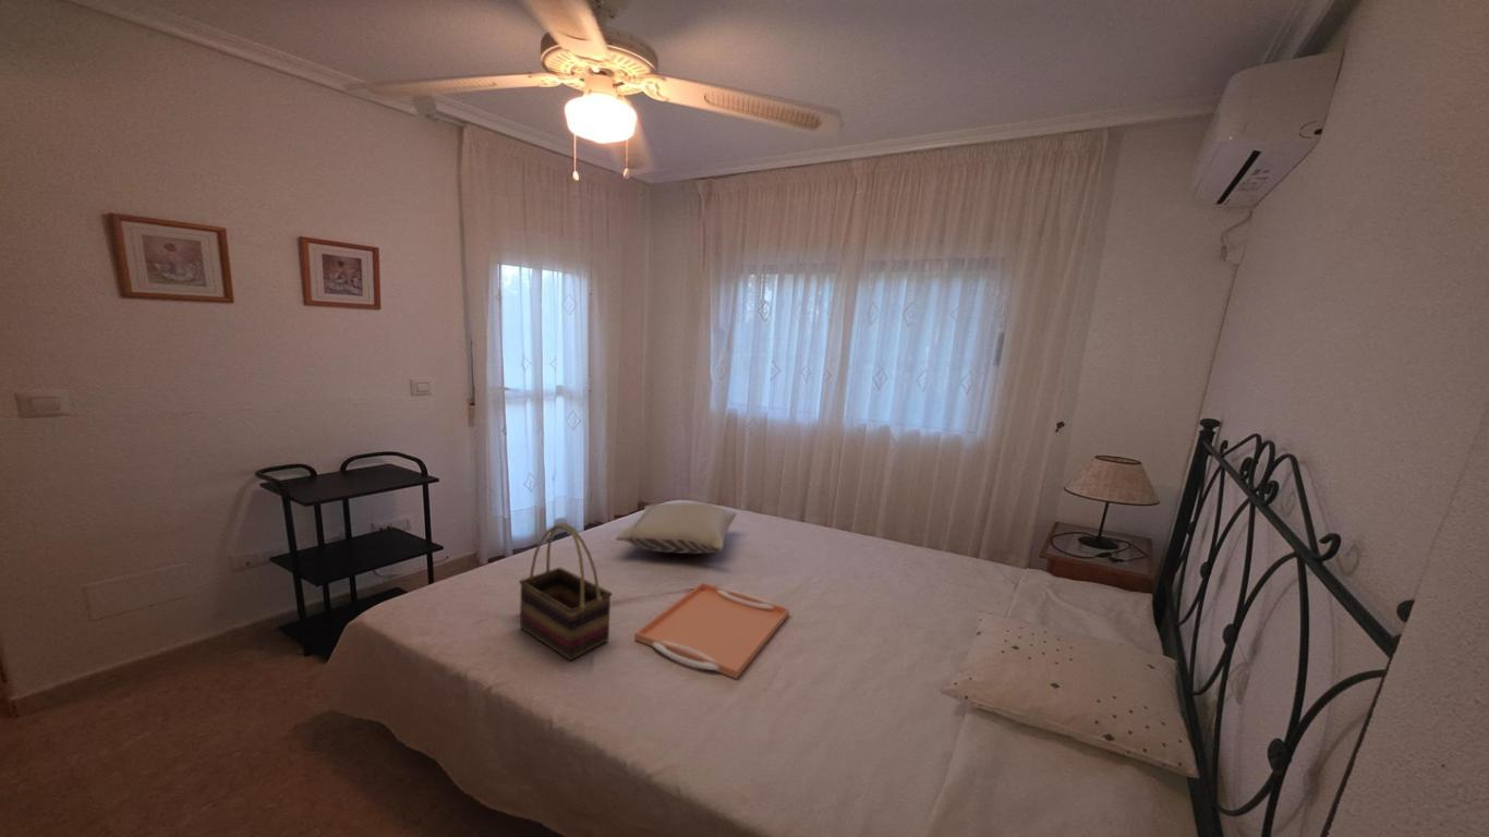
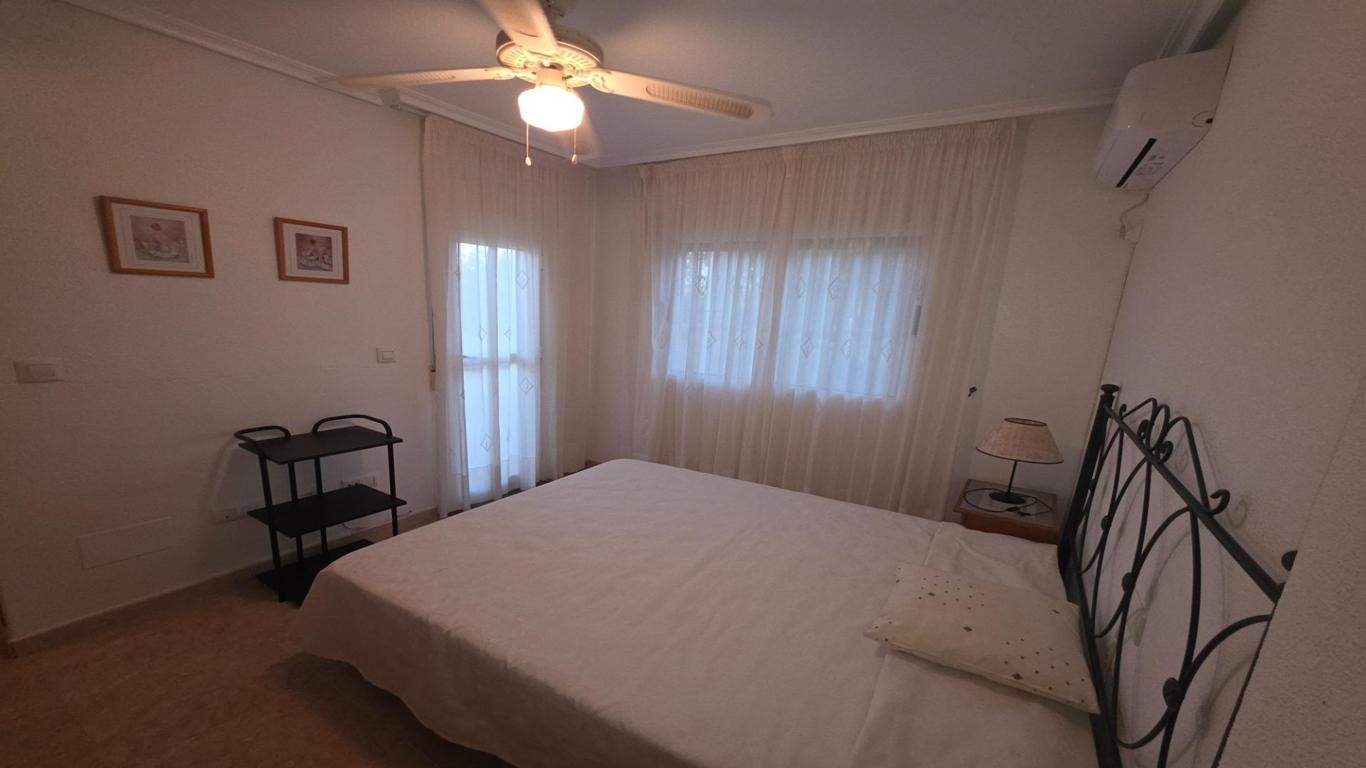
- pillow (680, 526)
- serving tray (716, 623)
- woven basket (565, 580)
